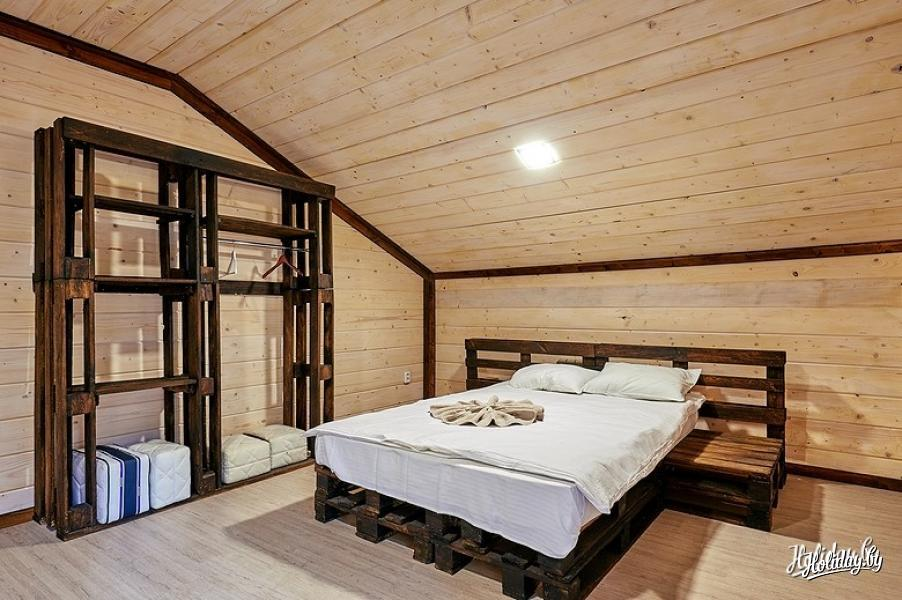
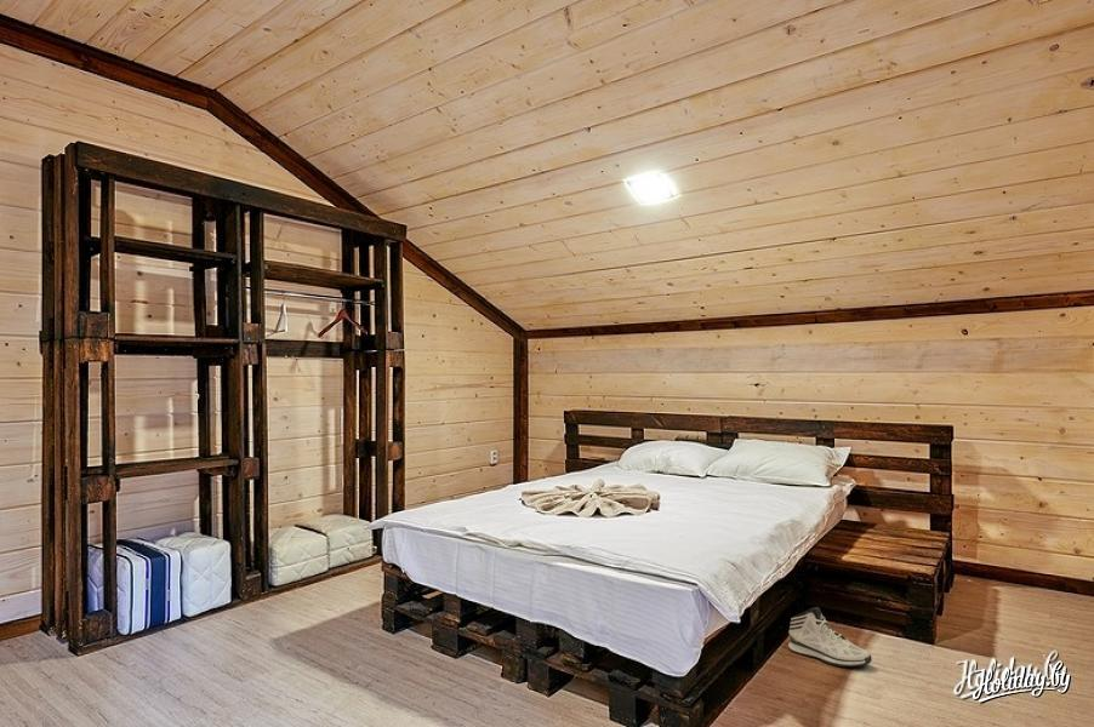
+ sneaker (827, 634)
